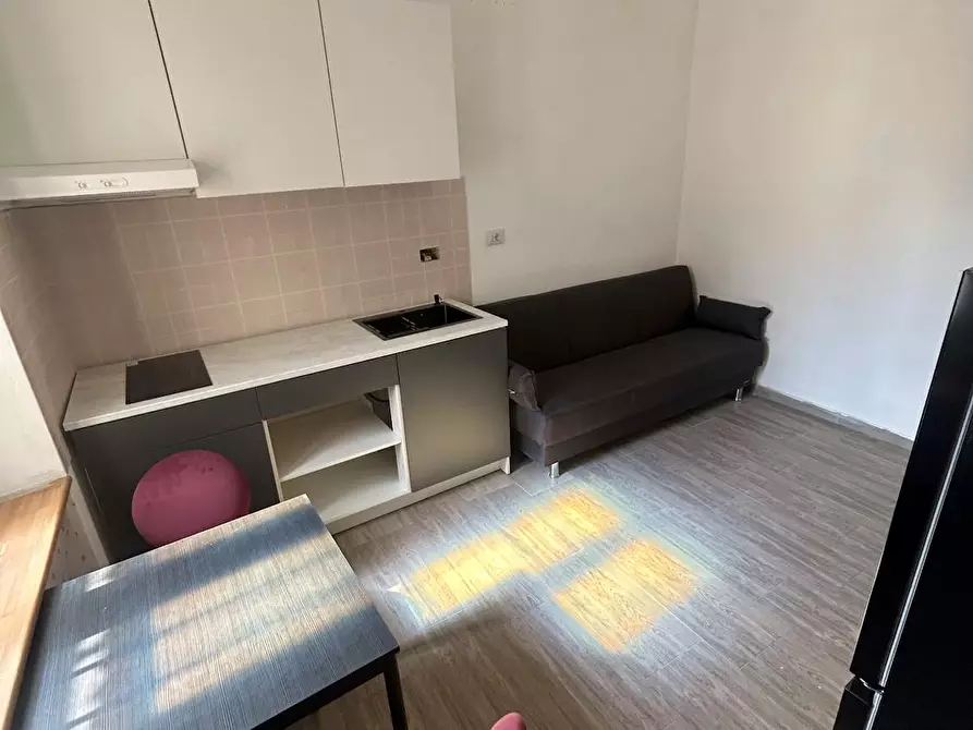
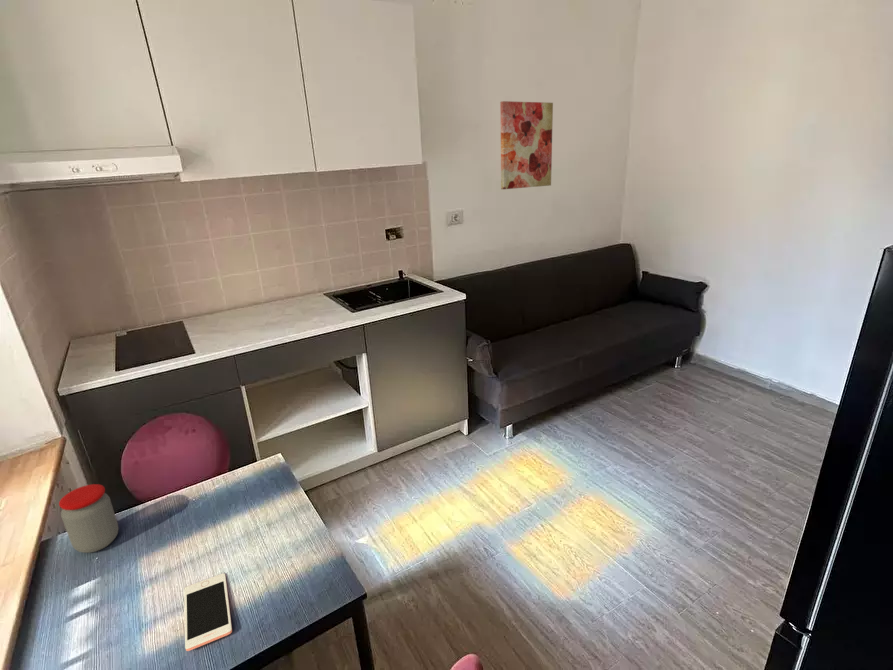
+ jar (90, 518)
+ cell phone (207, 609)
+ wall art (527, 145)
